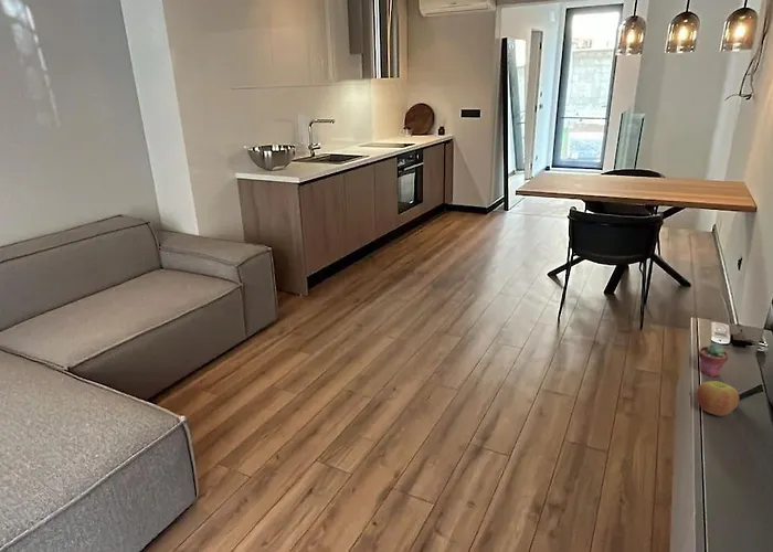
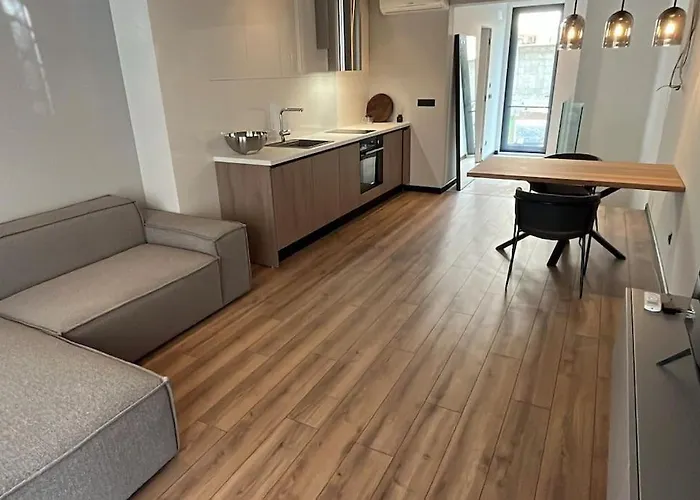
- potted succulent (712, 358)
- apple (717, 397)
